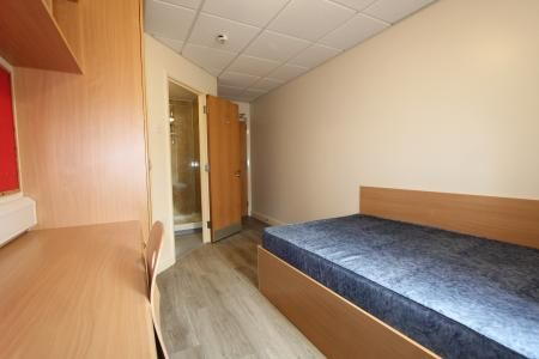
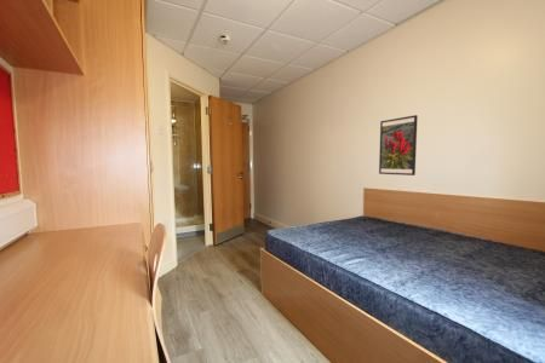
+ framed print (396, 146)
